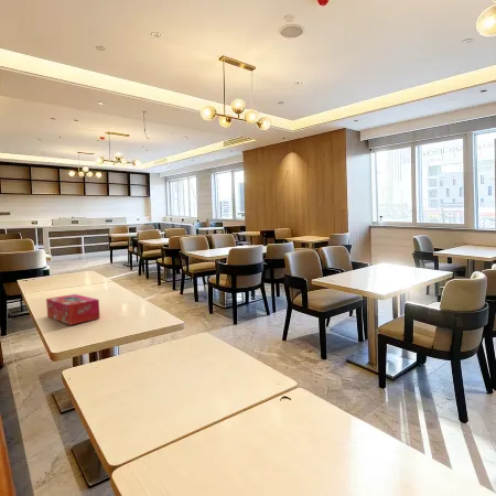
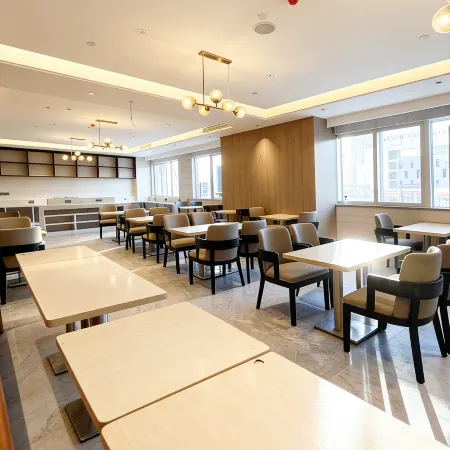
- tissue box (72, 308)
